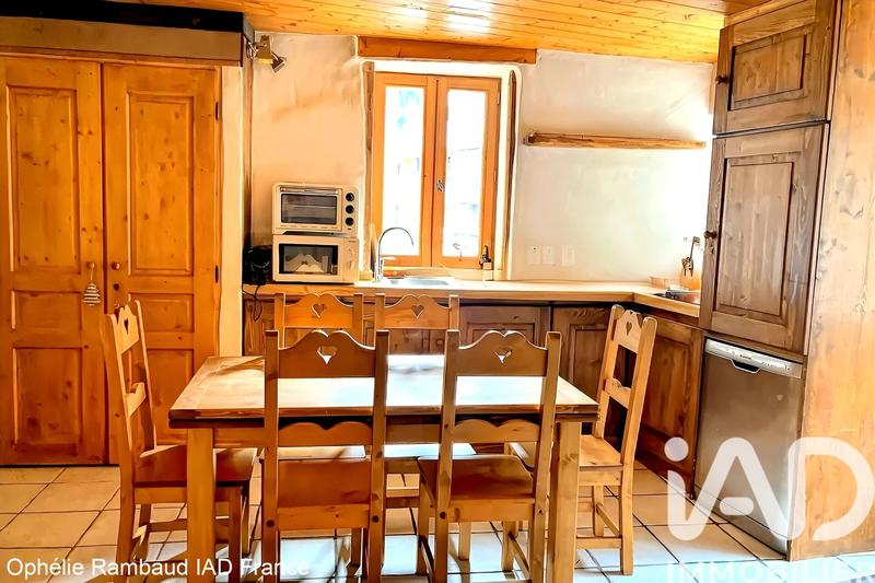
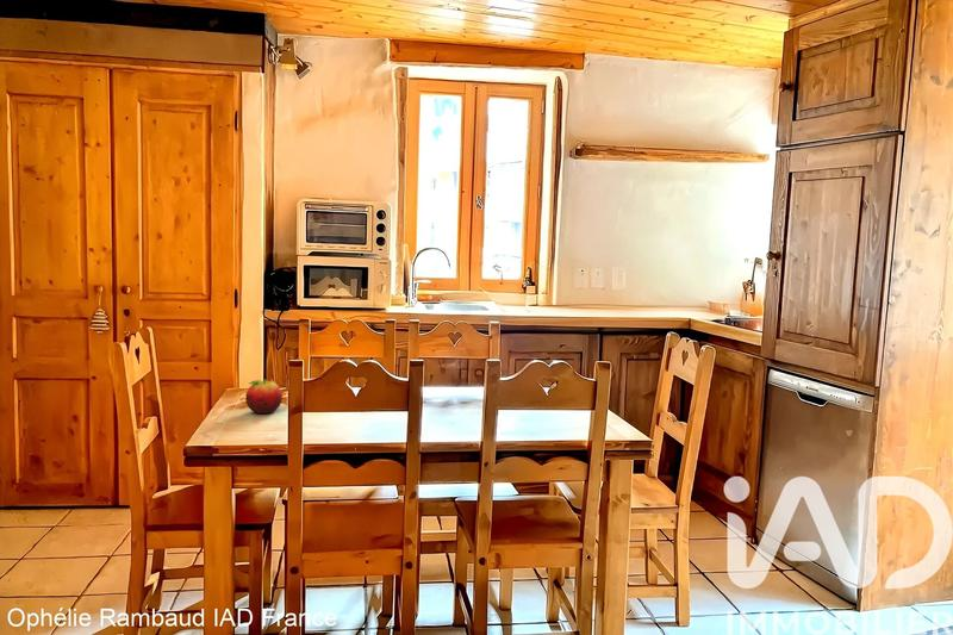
+ fruit (263, 394)
